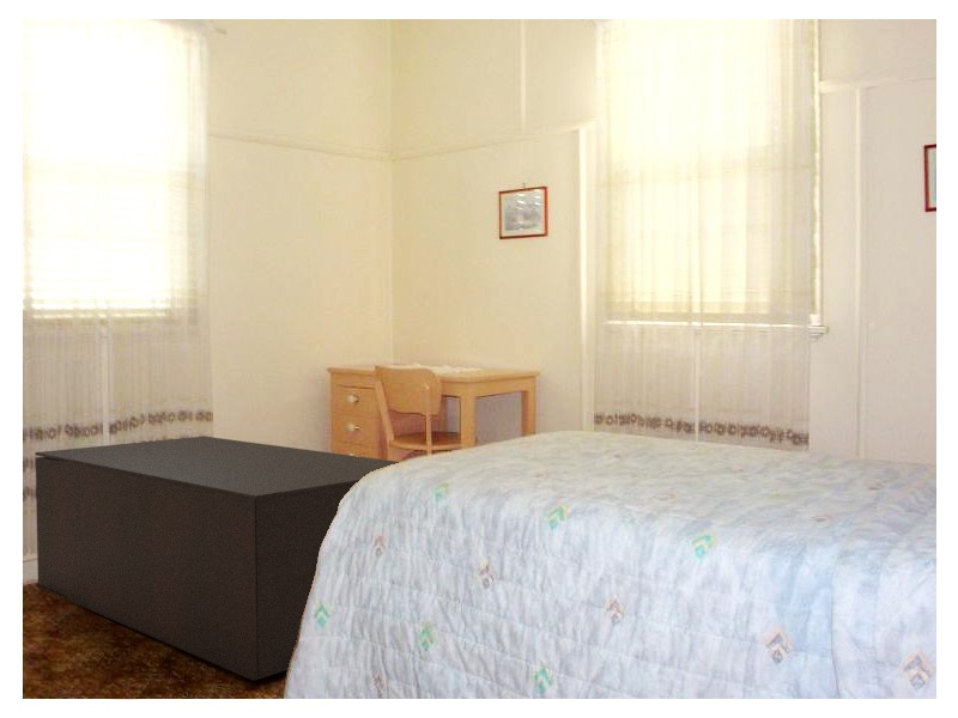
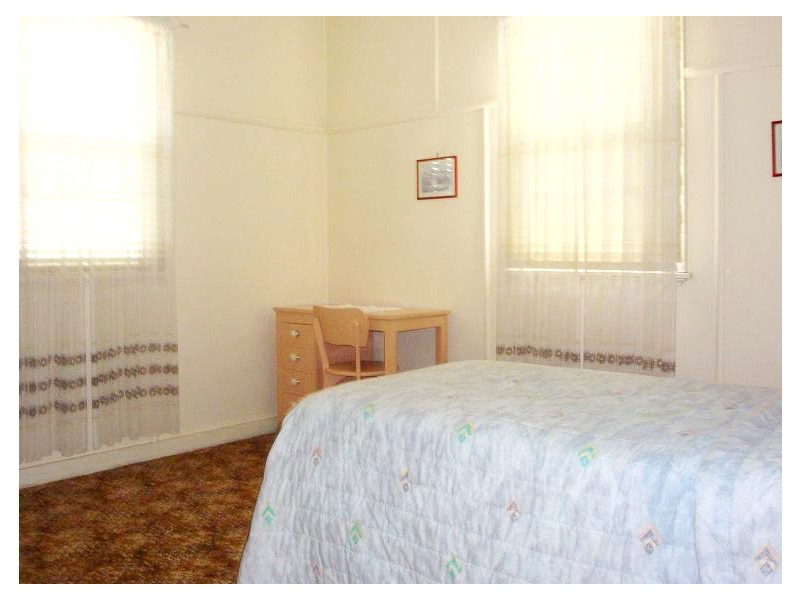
- media console (224, 531)
